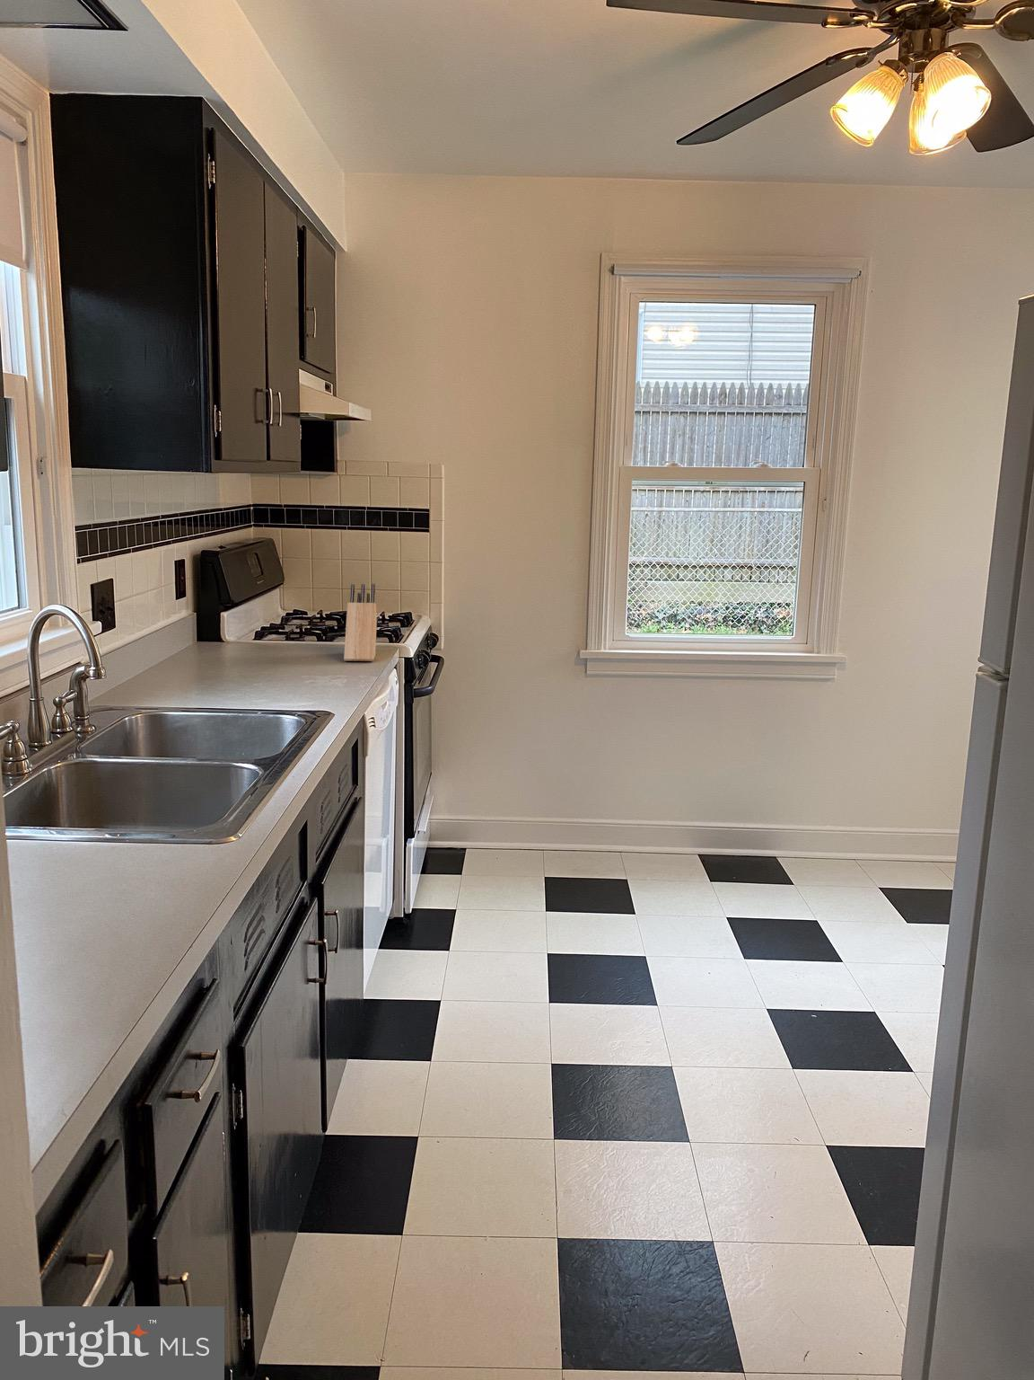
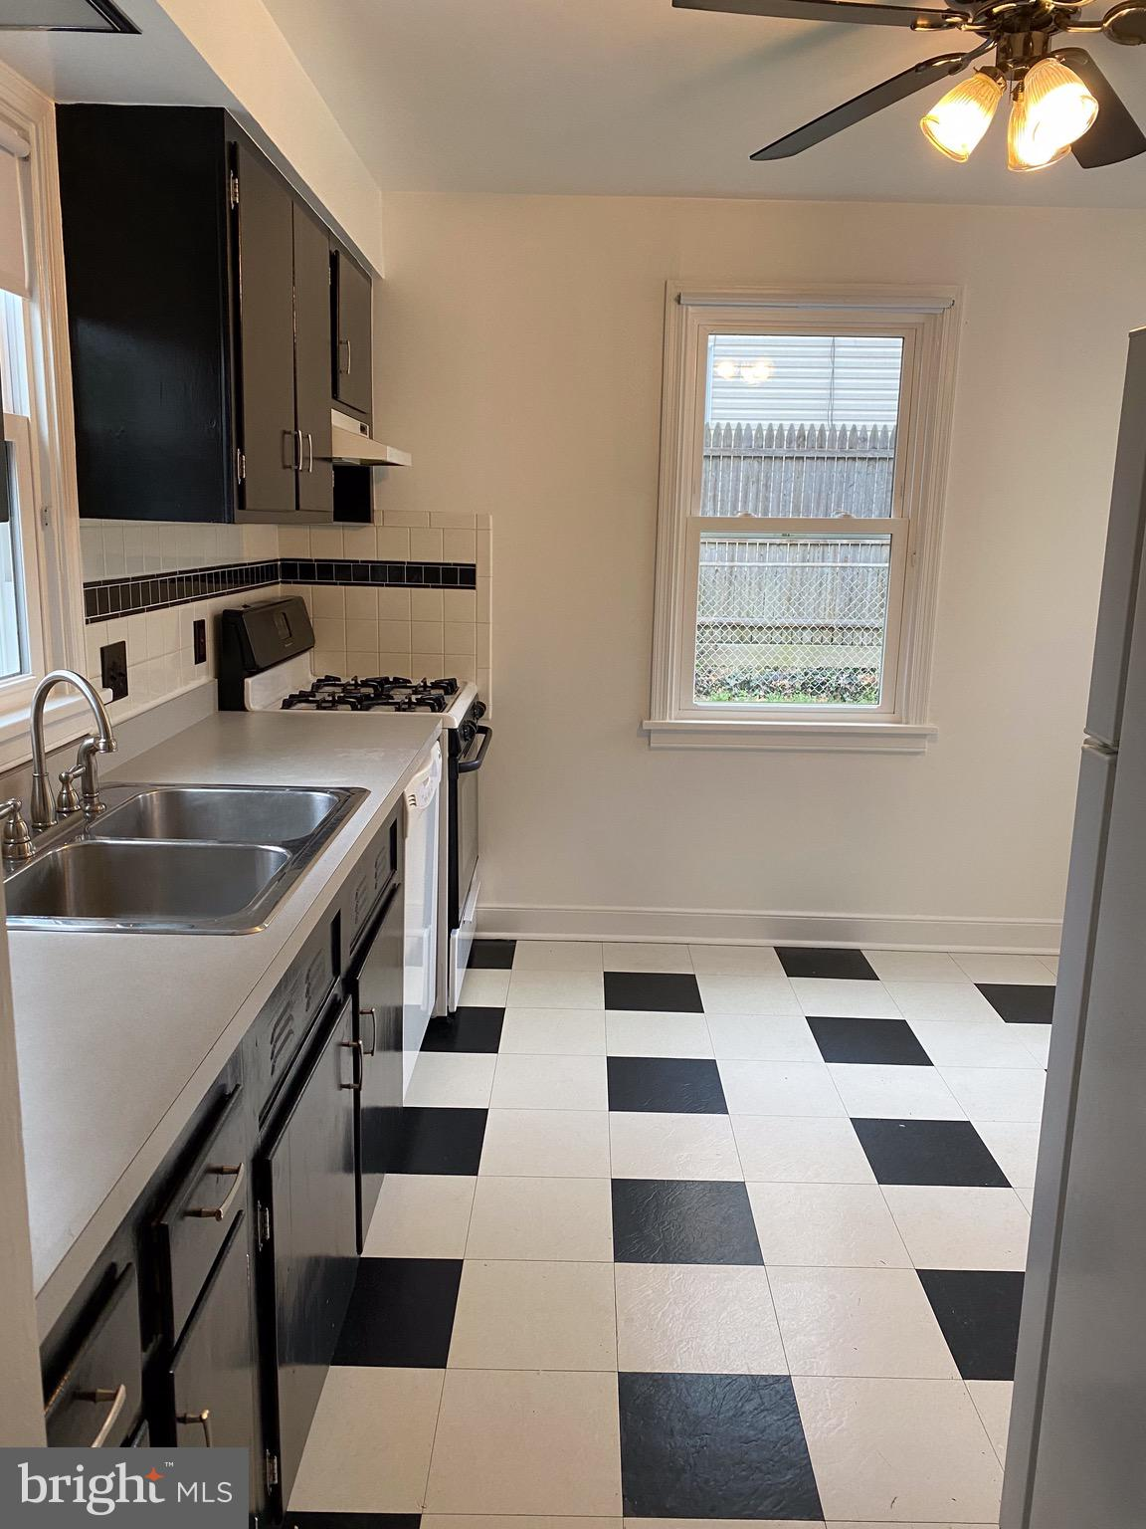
- knife block (361, 620)
